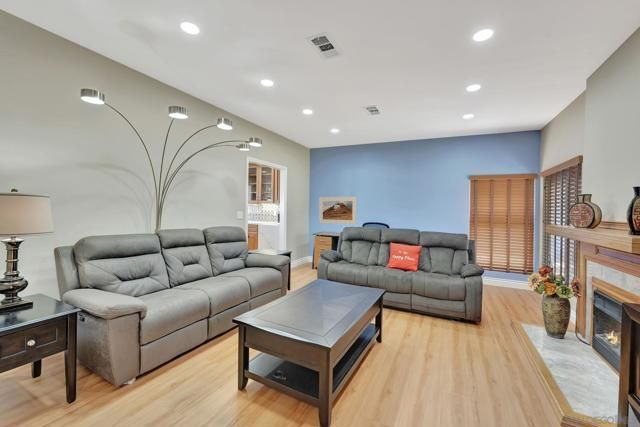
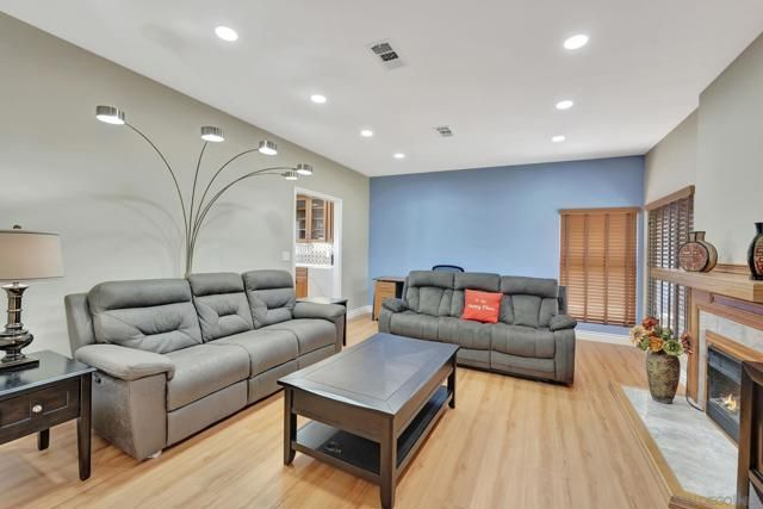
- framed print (337, 210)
